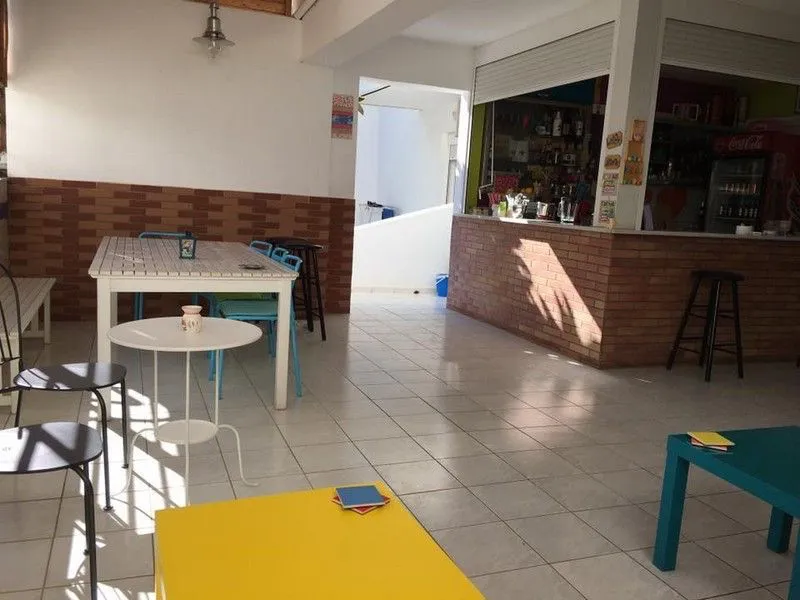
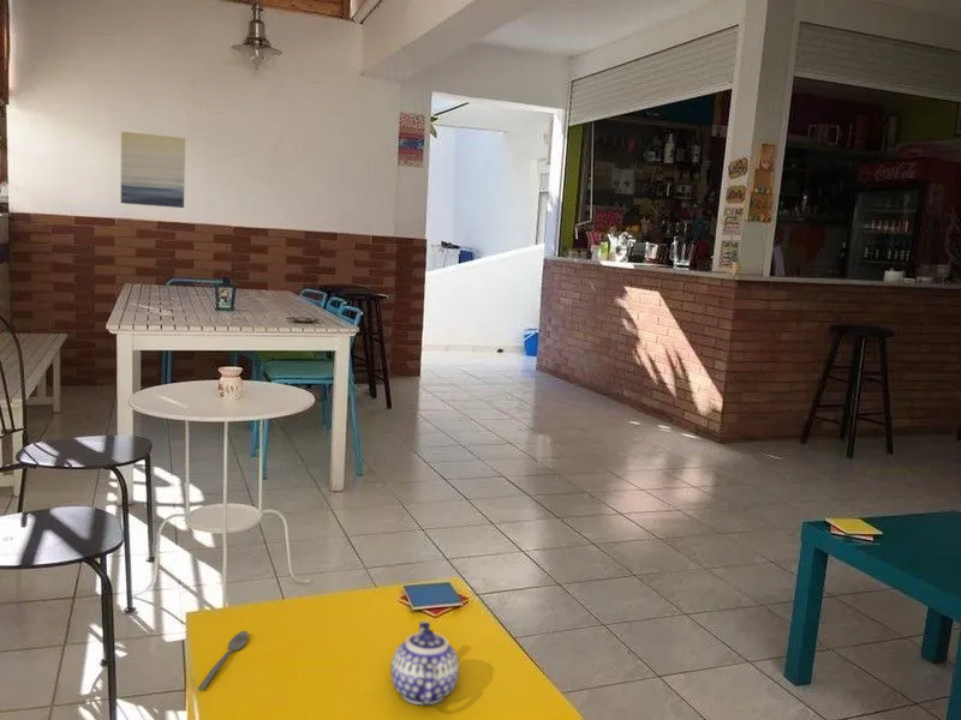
+ spoon (223, 658)
+ wall art (153, 170)
+ teapot (425, 661)
